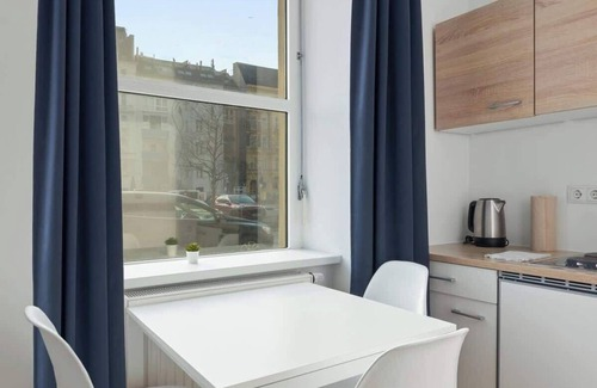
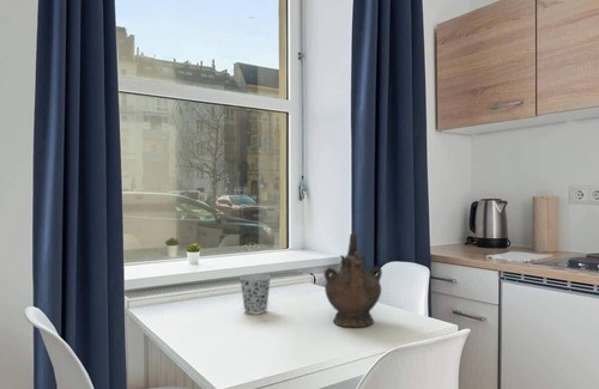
+ cup (255, 293)
+ ceremonial vessel (353, 278)
